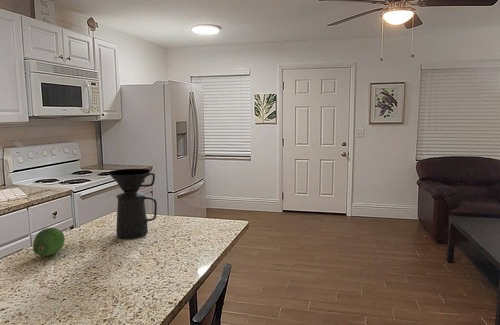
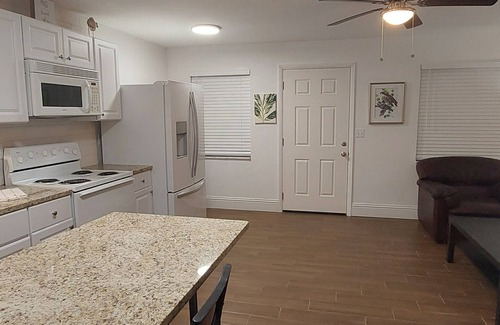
- coffee maker (131, 203)
- fruit (47, 242)
